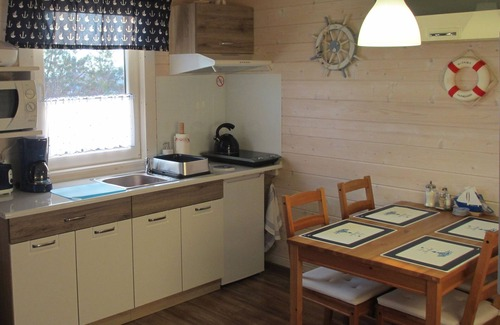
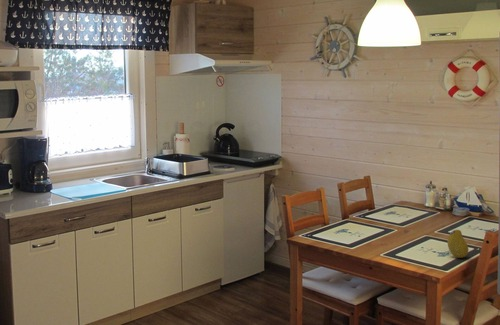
+ fruit (458, 243)
